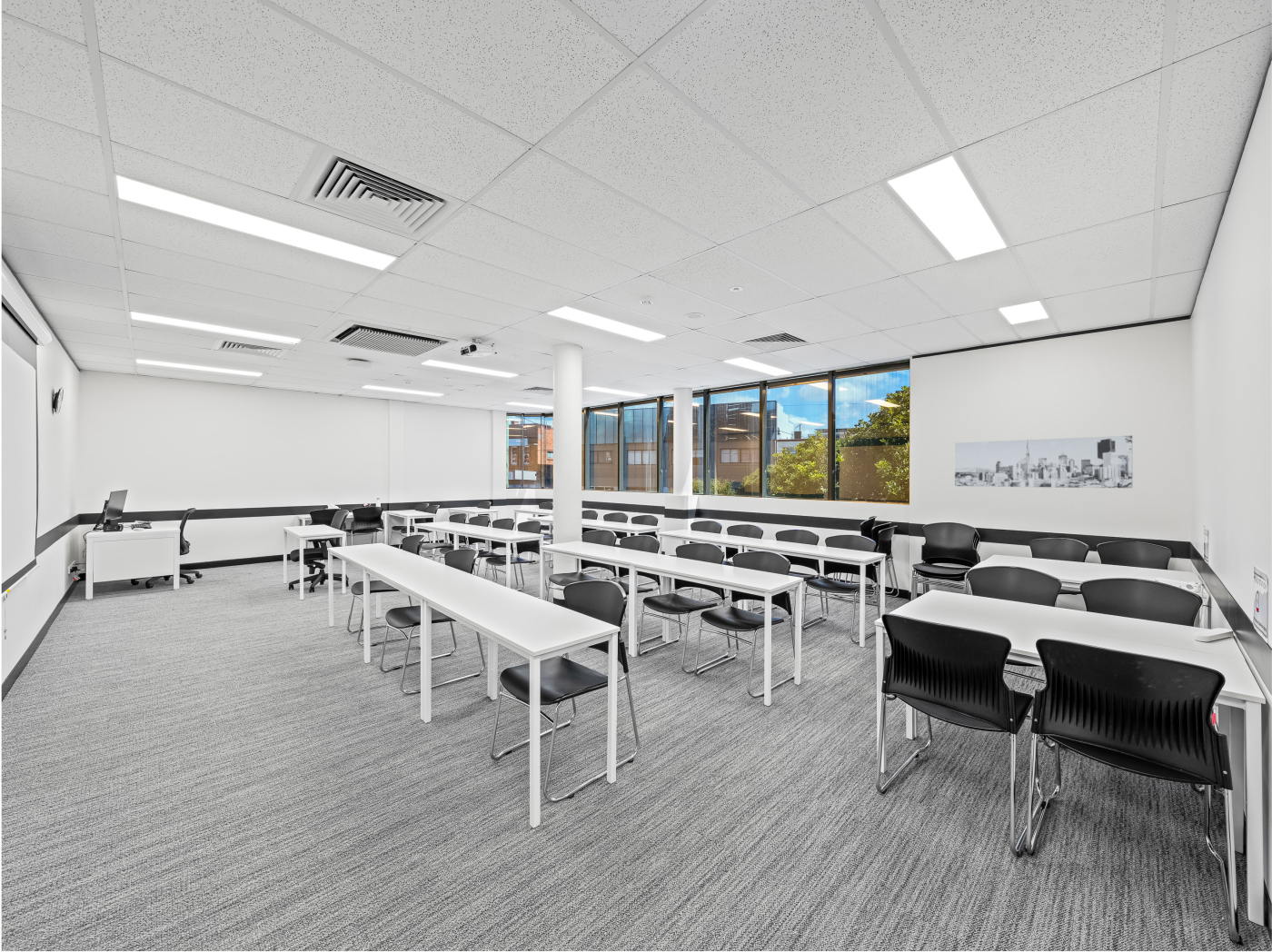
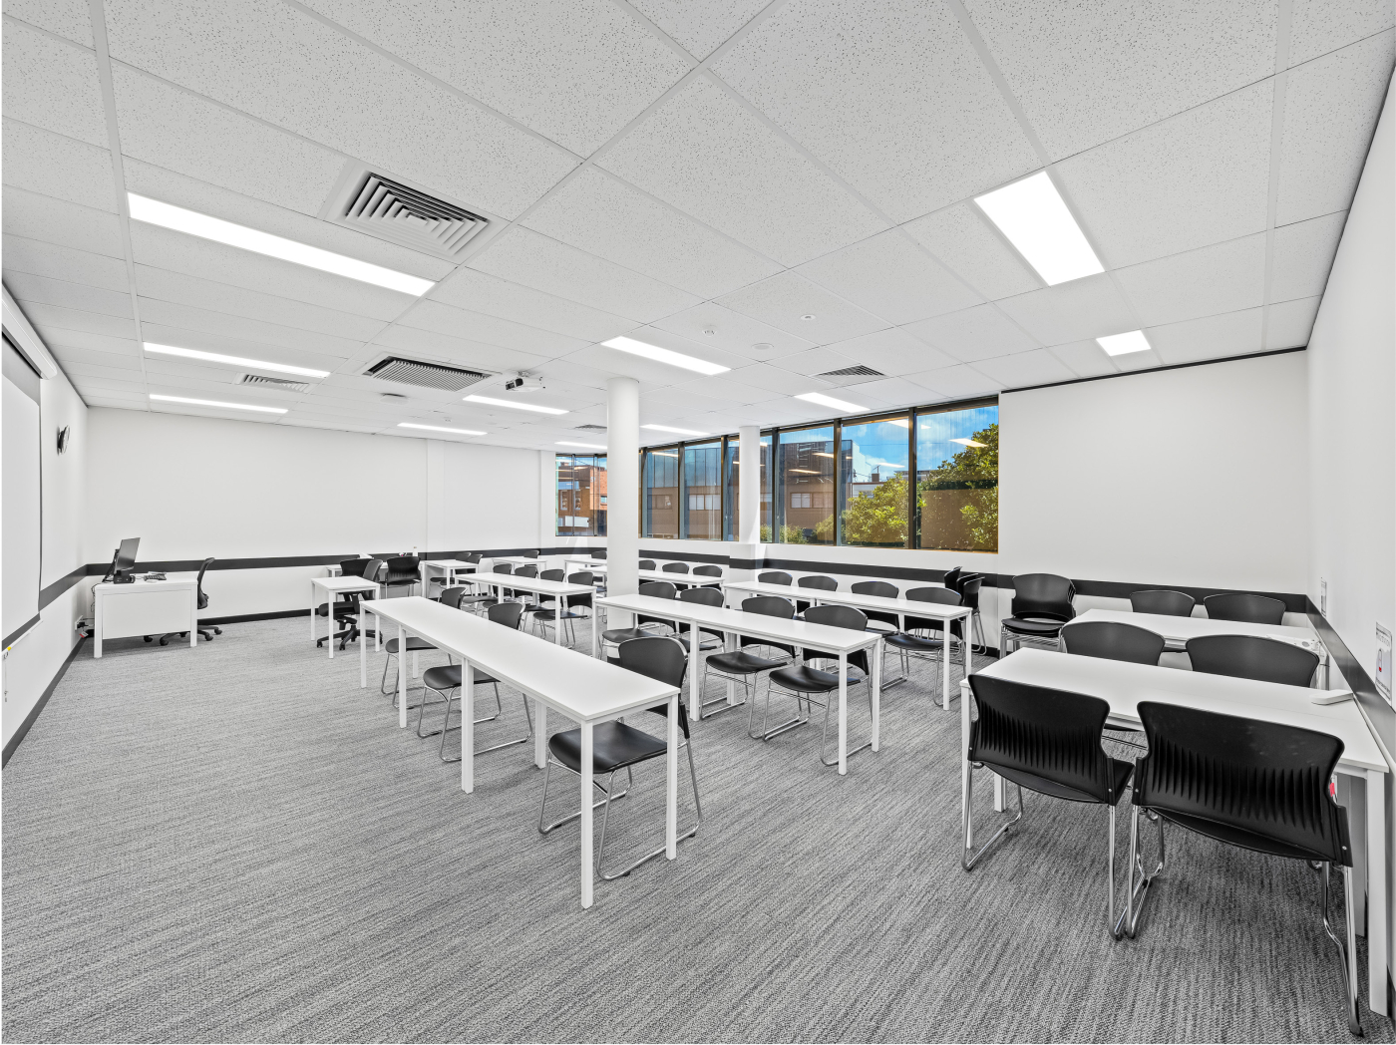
- wall art (1035, 463)
